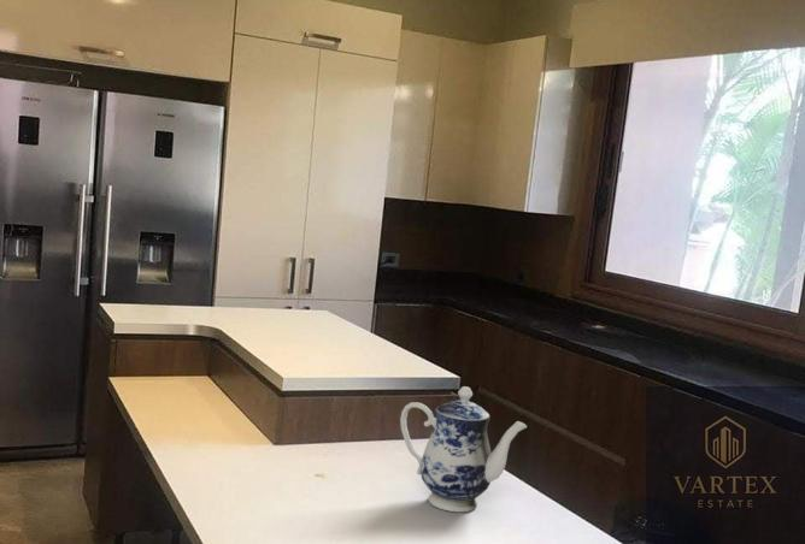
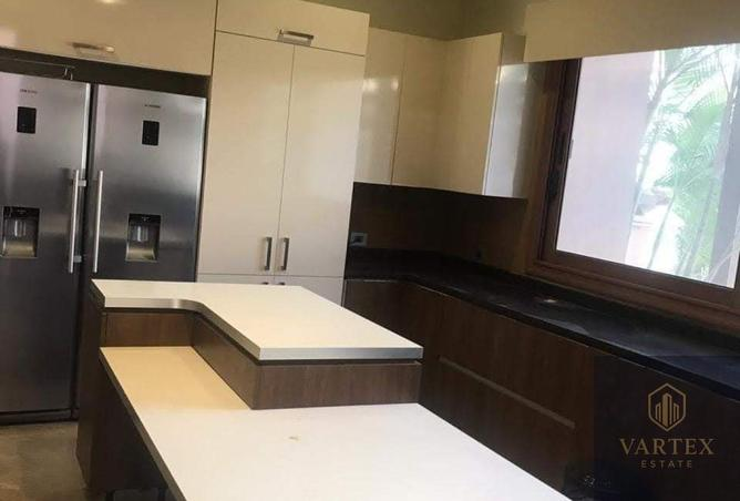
- teapot (459, 444)
